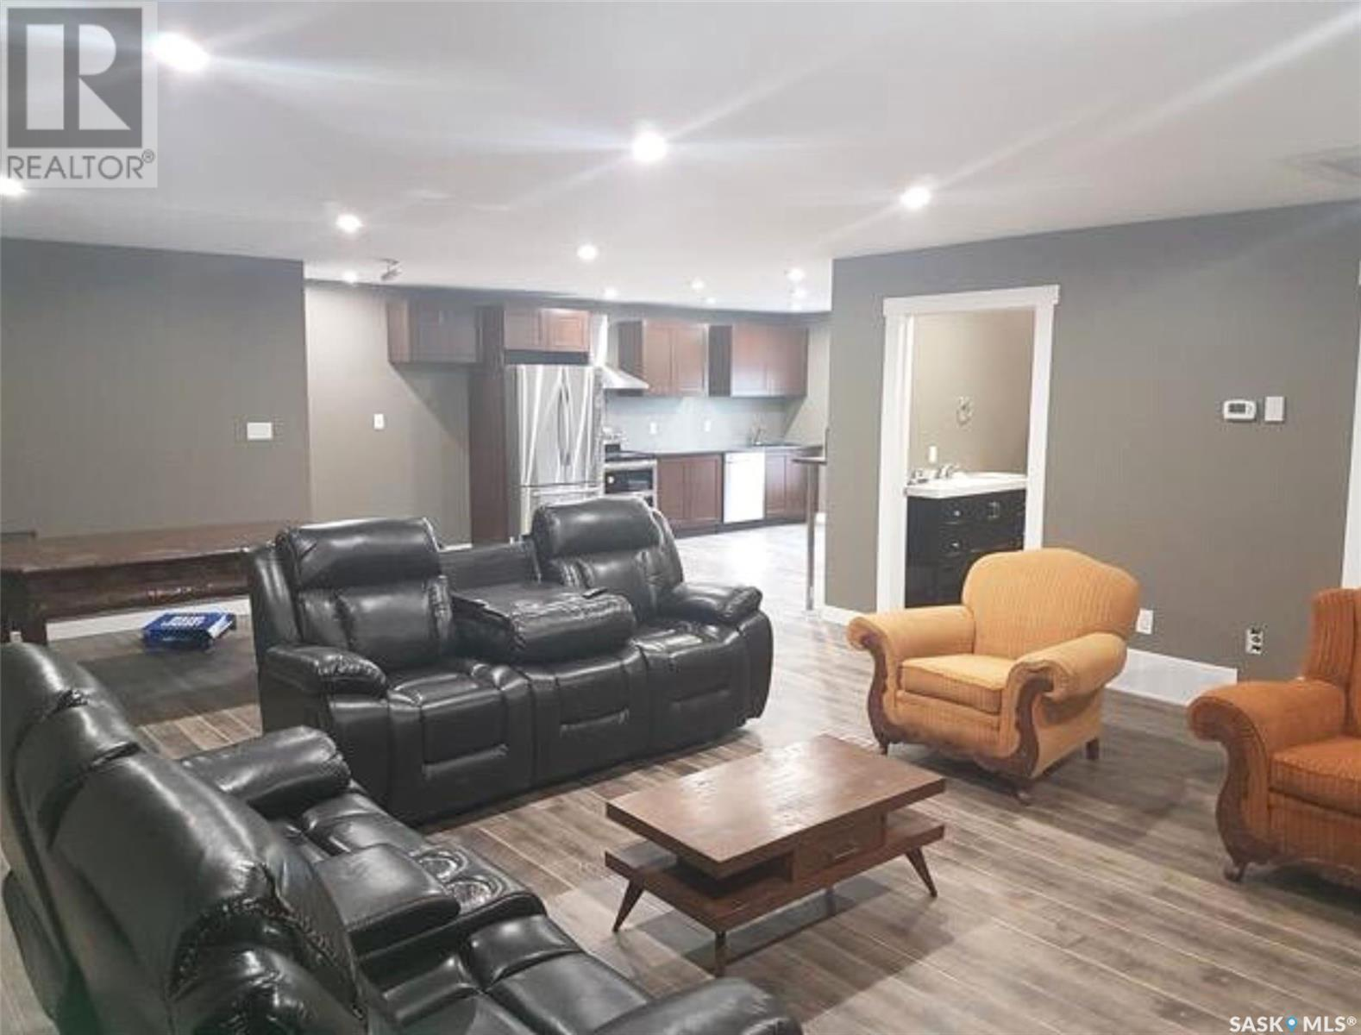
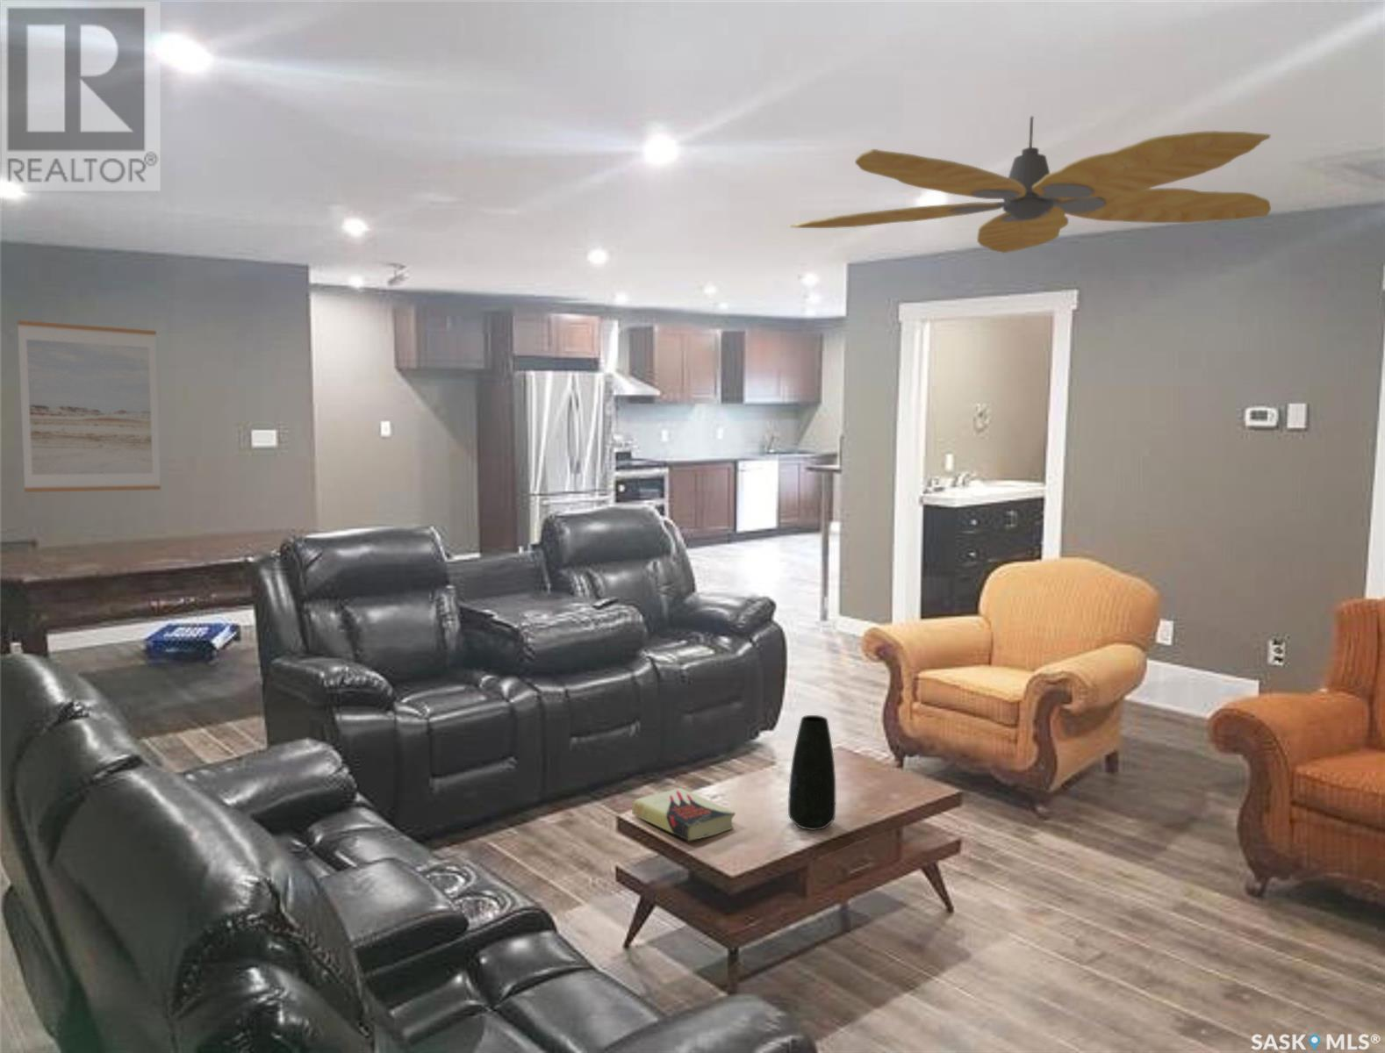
+ wall art (92, 409)
+ ceiling fan (1020, 171)
+ vase (813, 771)
+ book (683, 813)
